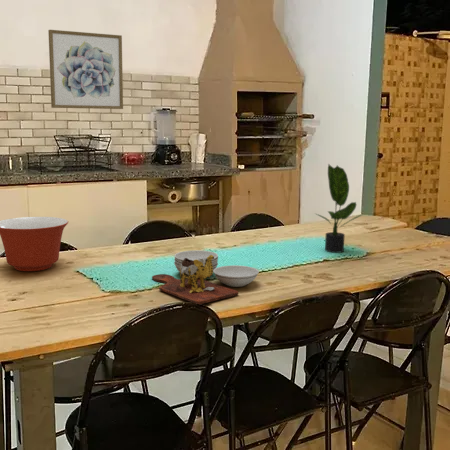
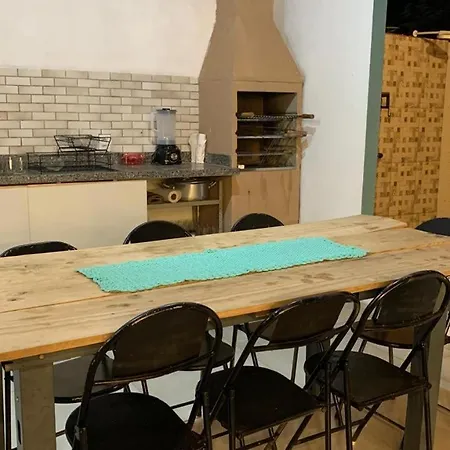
- cutting board (205, 265)
- mixing bowl (32, 244)
- potted plant (339, 208)
- wall art (87, 71)
